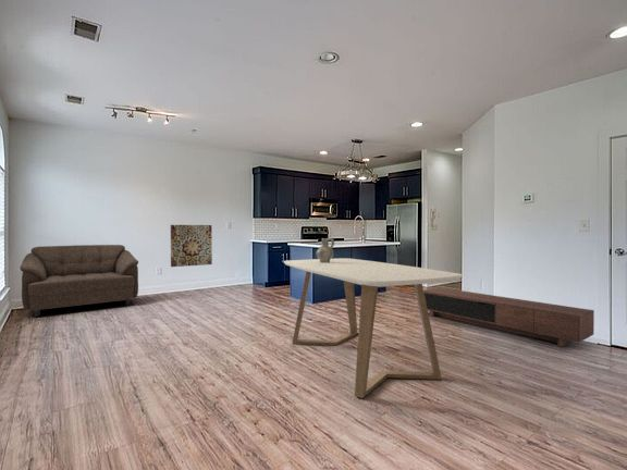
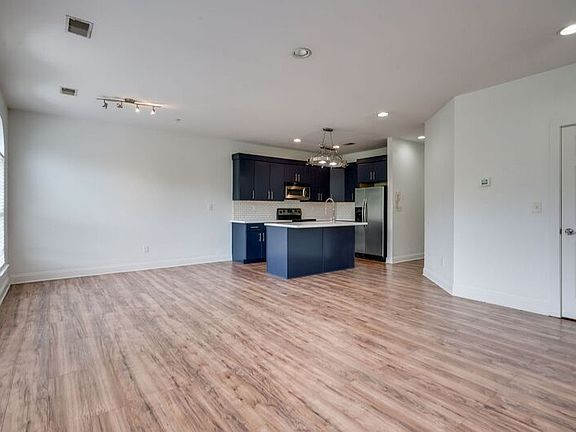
- dining table (355, 312)
- wall art (192, 245)
- media console (494, 312)
- sofa (83, 275)
- ceramic jug (324, 249)
